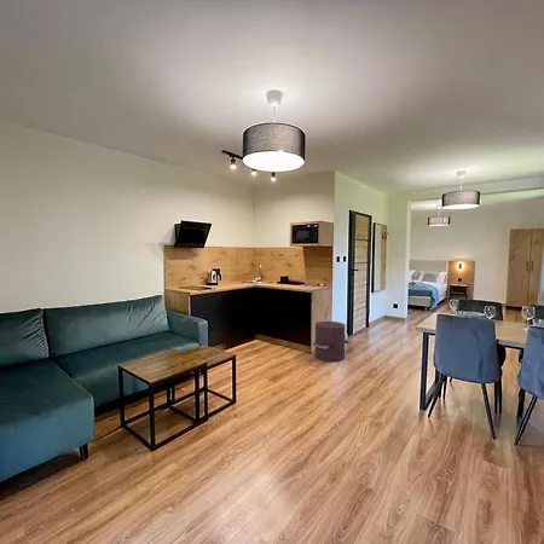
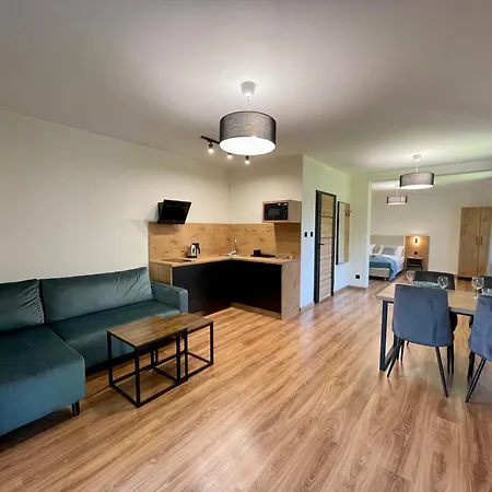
- trash can (328, 341)
